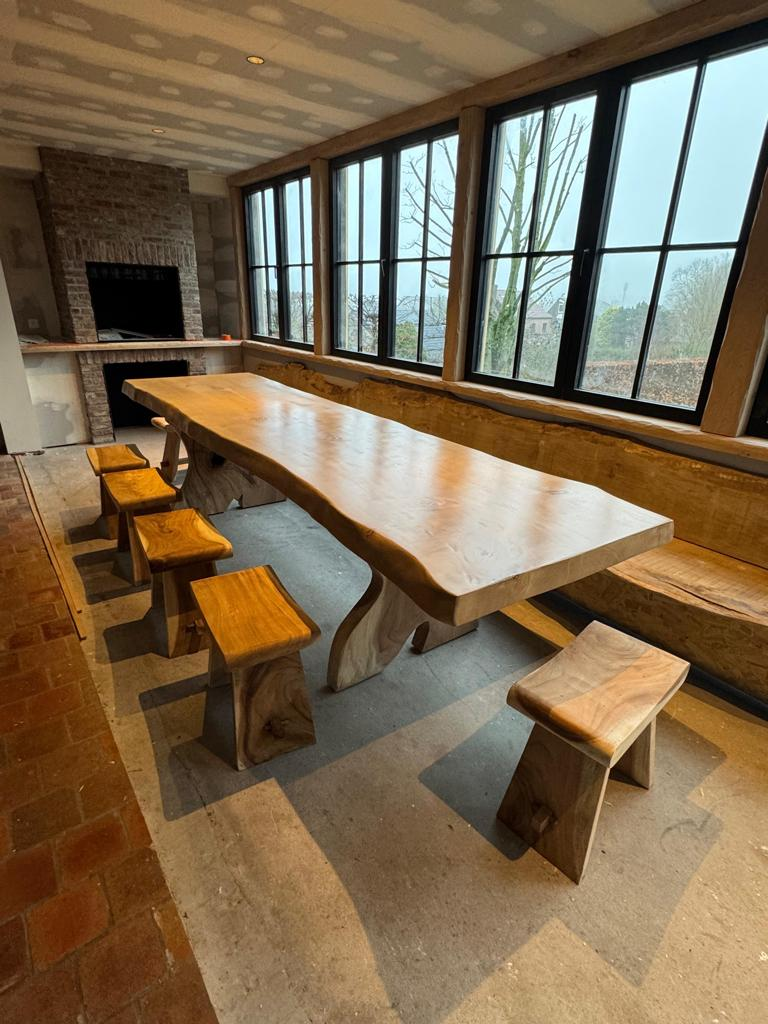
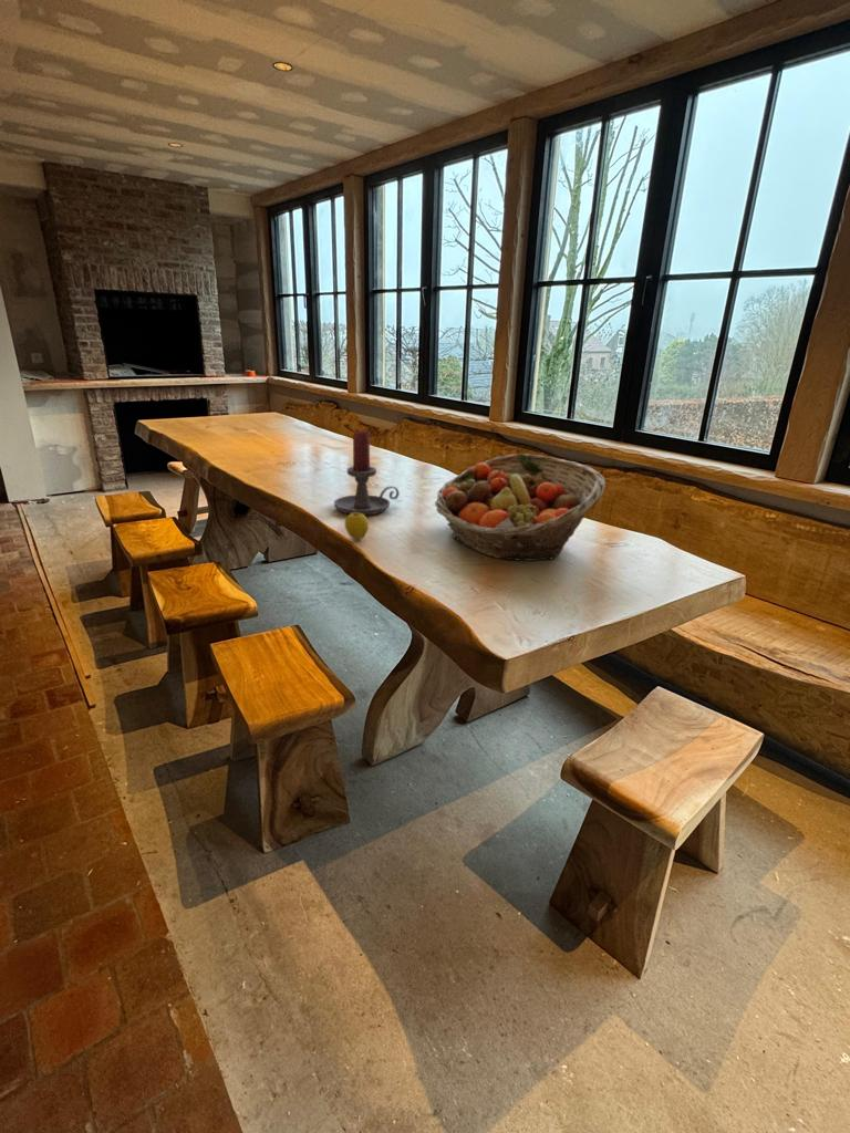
+ apple (356, 524)
+ fruit basket (515, 502)
+ candle holder (369, 469)
